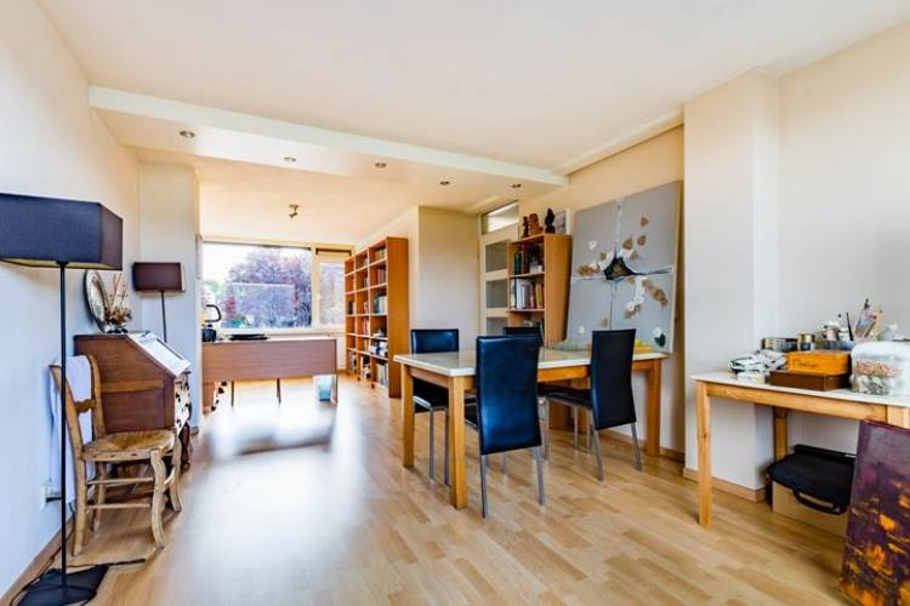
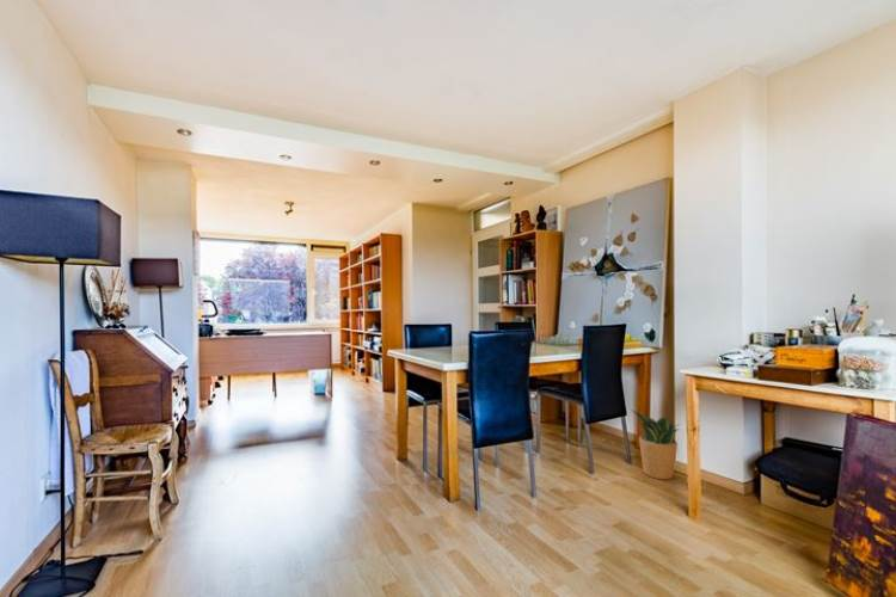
+ potted plant (656, 444)
